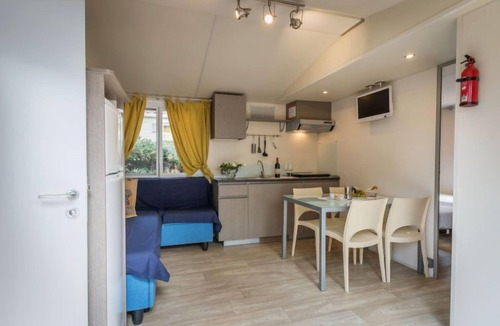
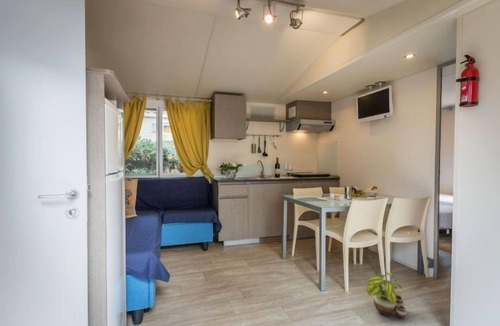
+ potted plant (388, 293)
